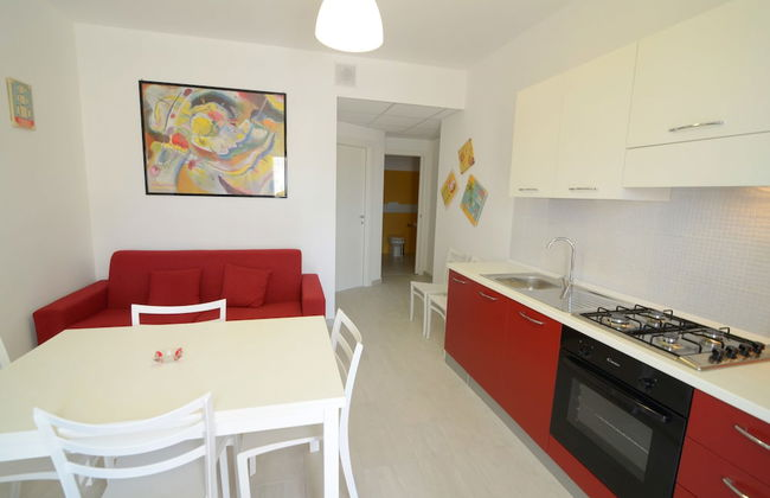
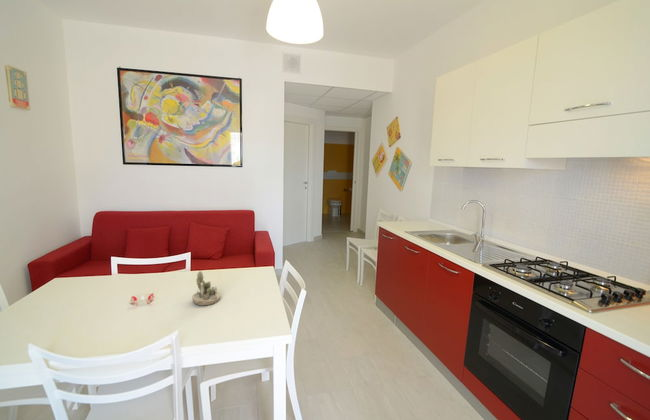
+ succulent planter (206, 285)
